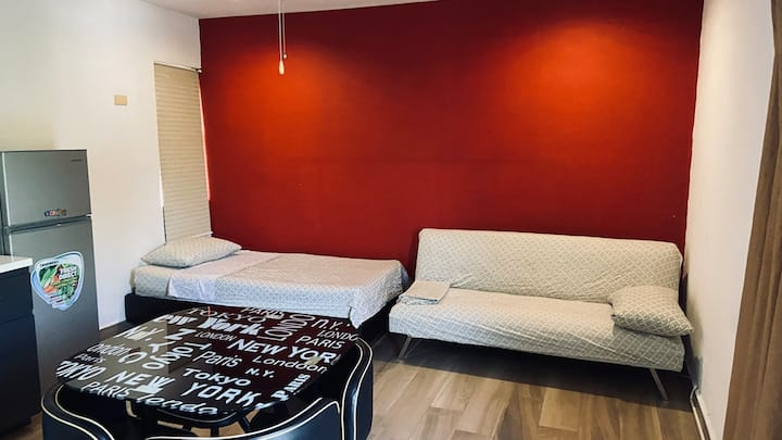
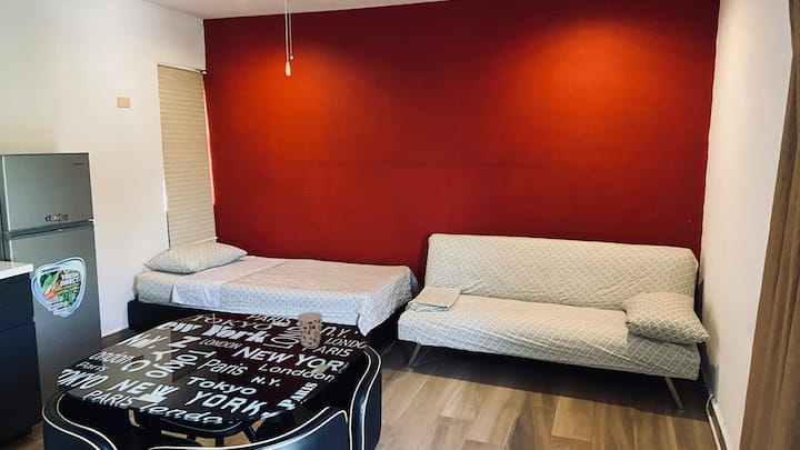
+ cup (310, 329)
